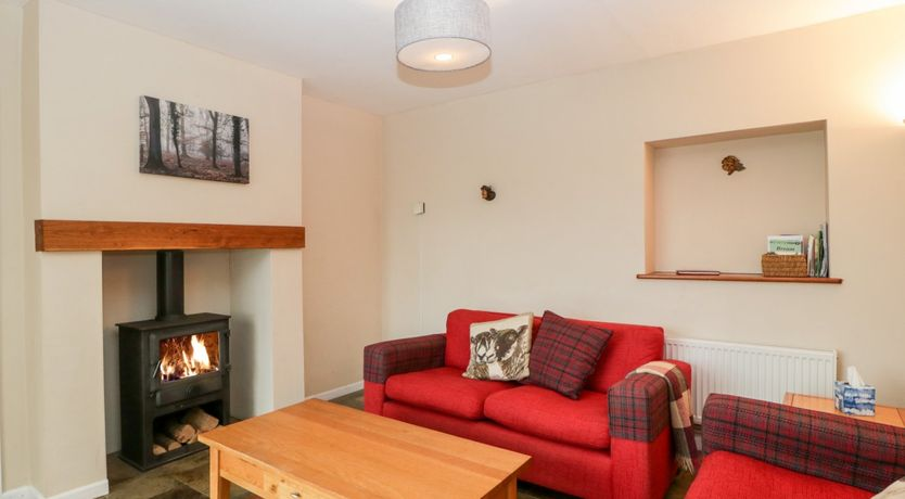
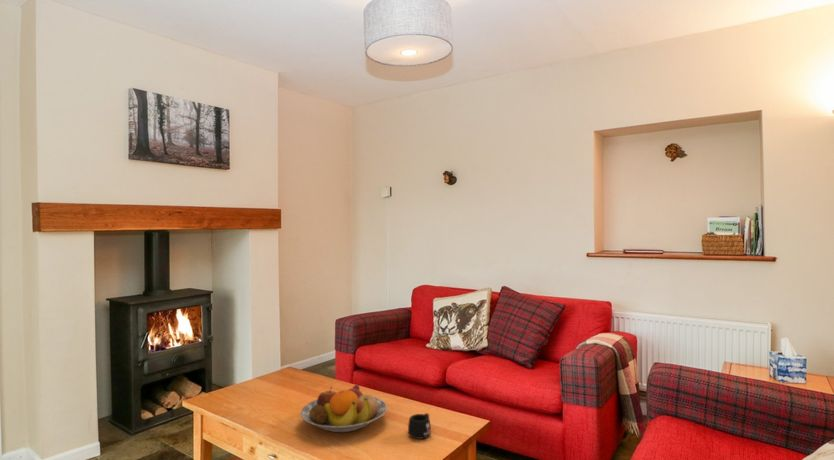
+ mug (421, 424)
+ fruit bowl (344, 405)
